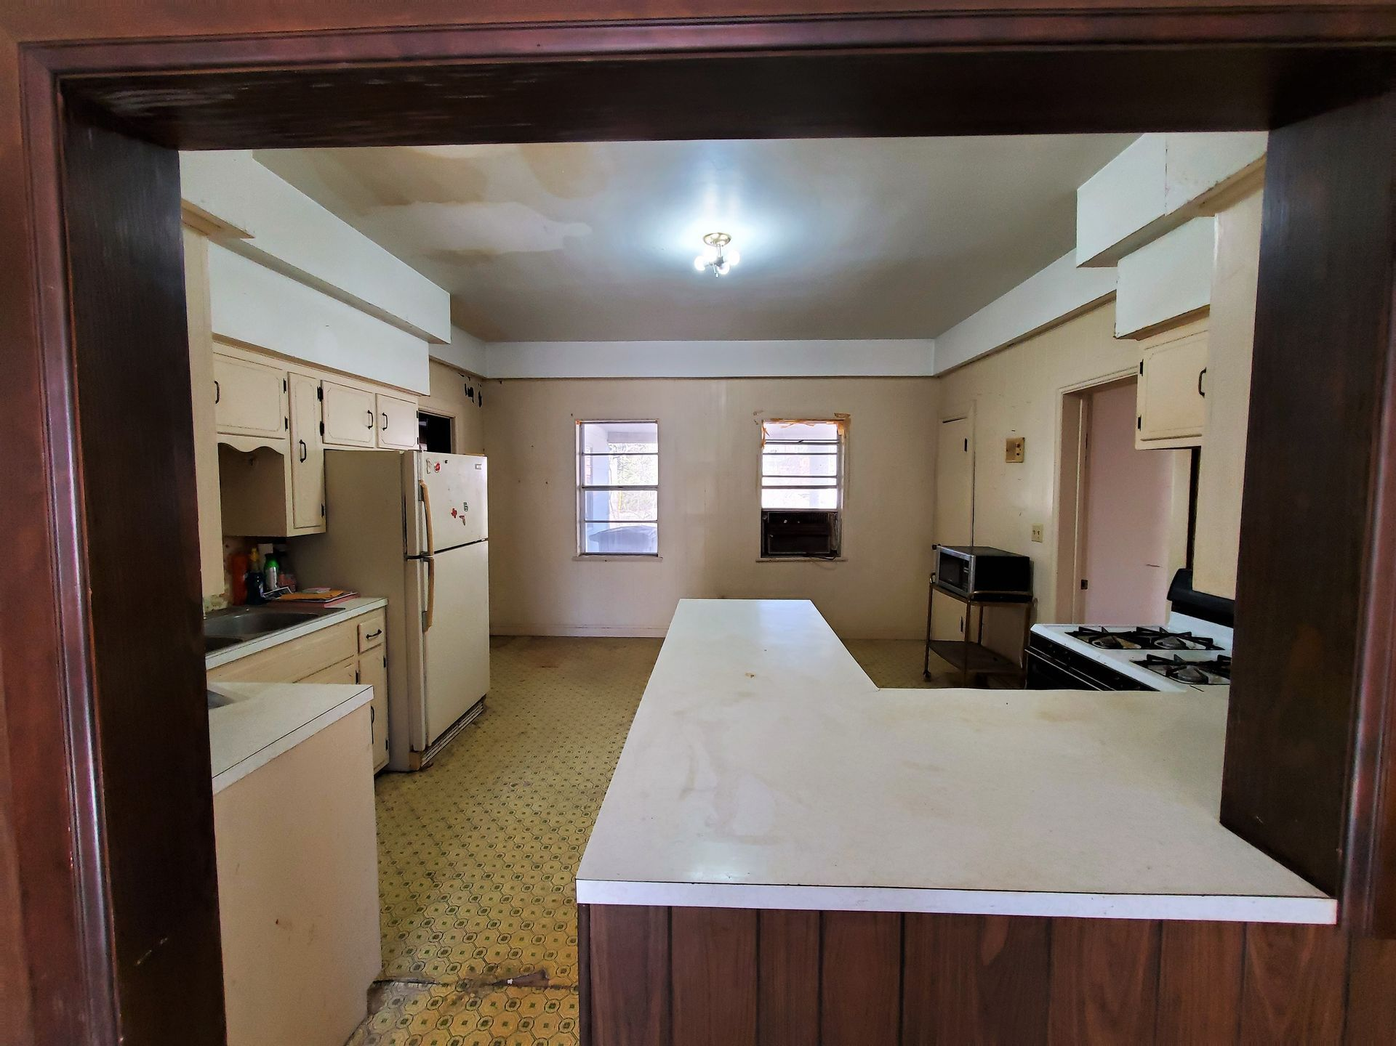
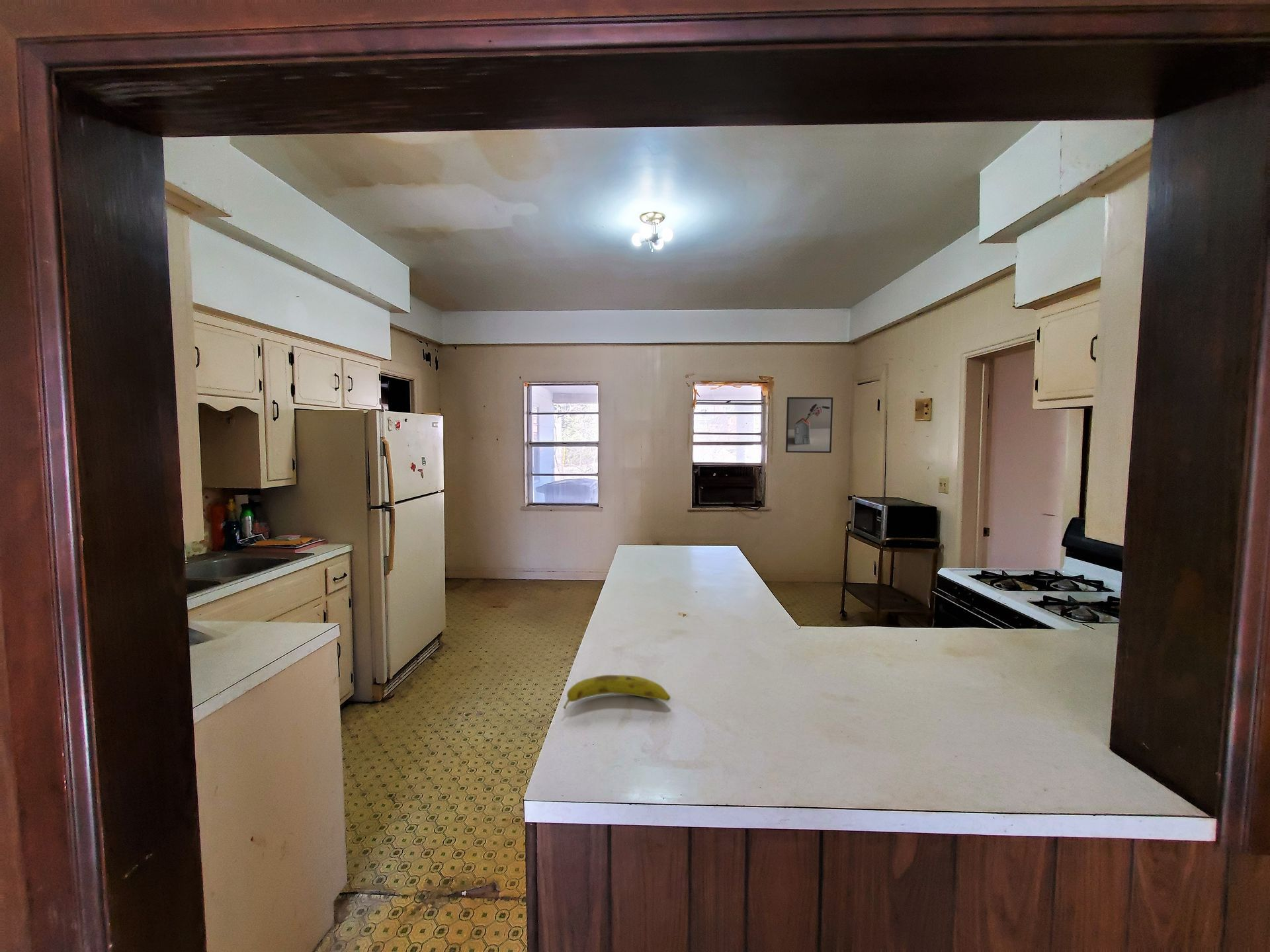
+ fruit (618, 692)
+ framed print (809, 424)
